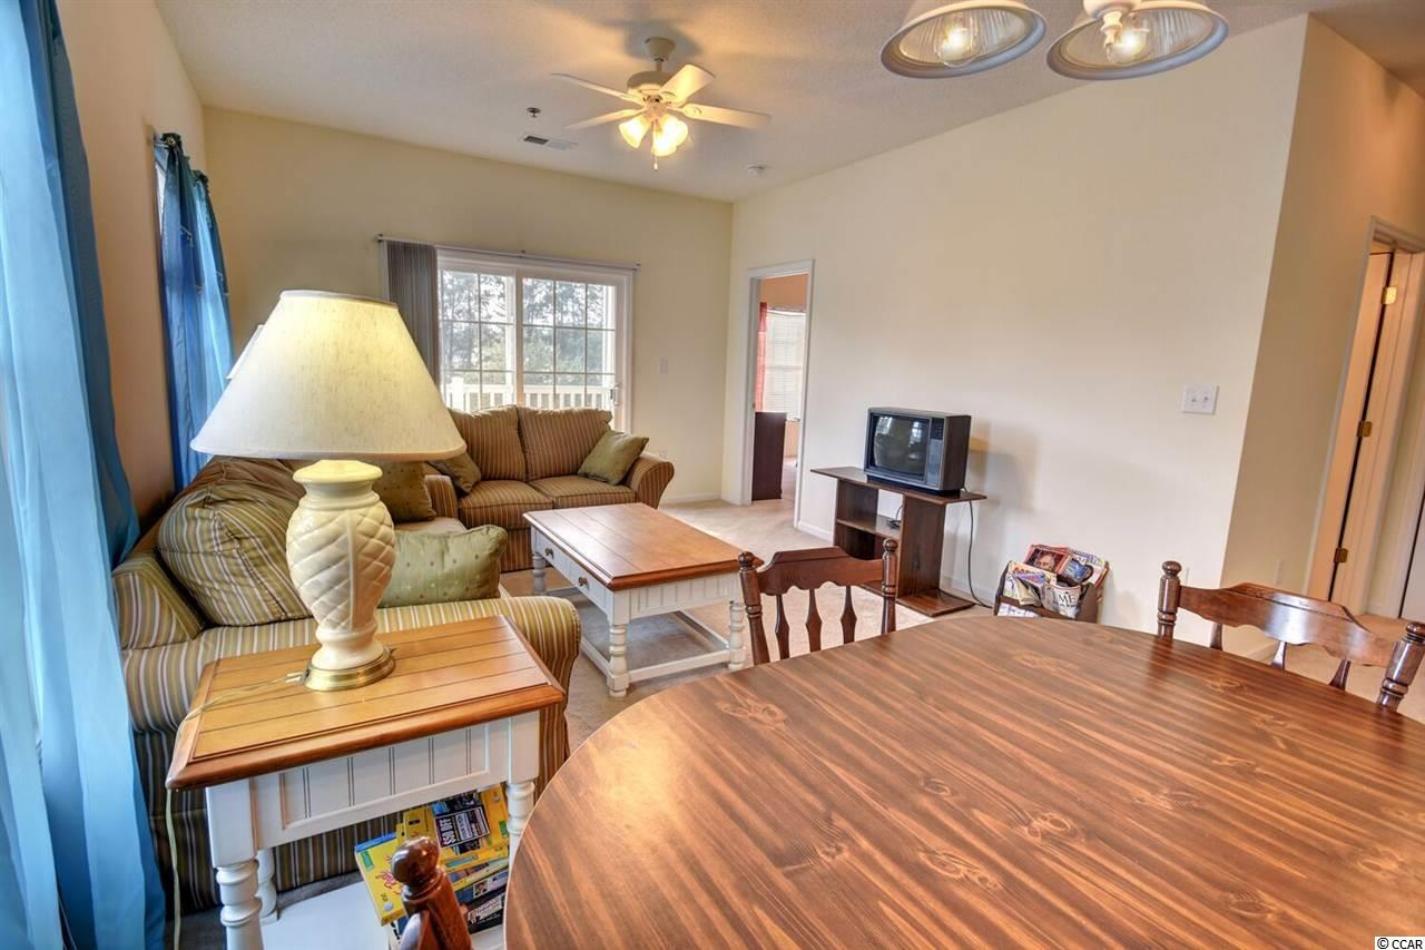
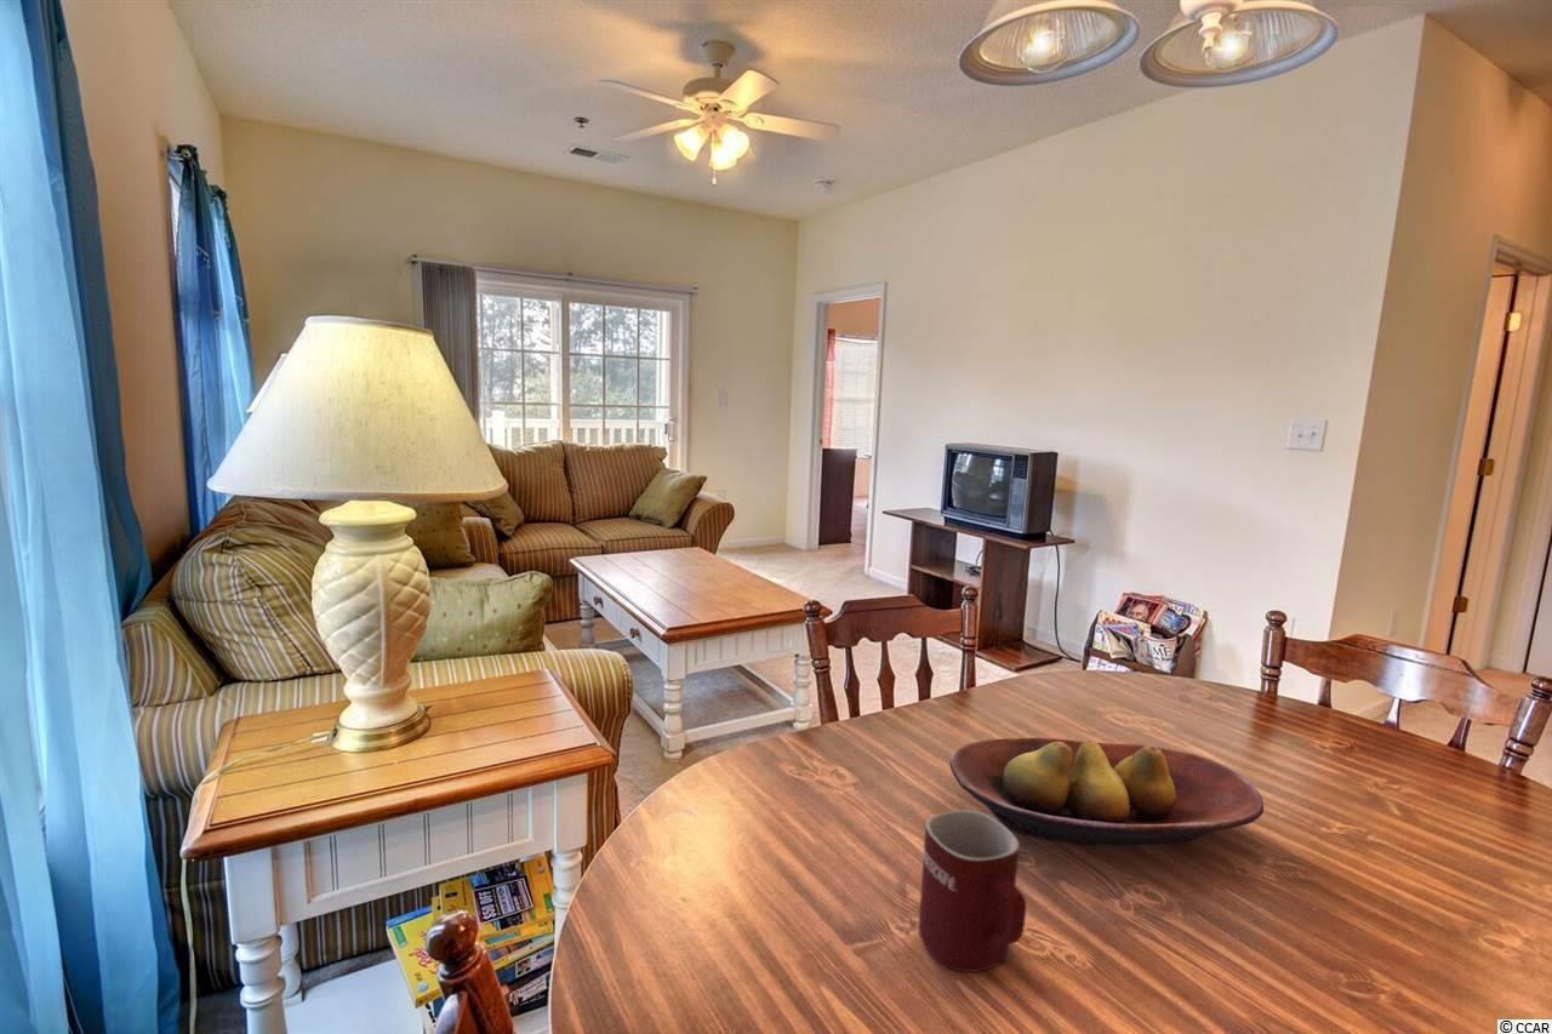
+ mug (977, 899)
+ fruit bowl (1101, 781)
